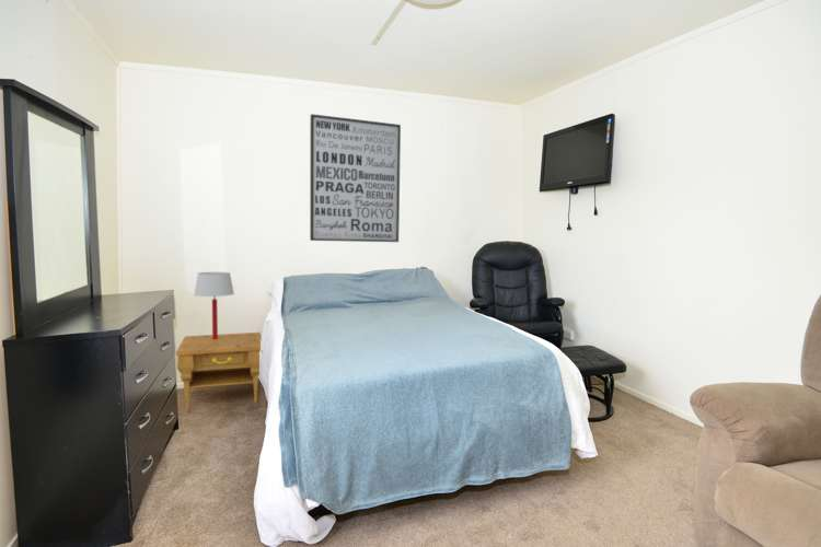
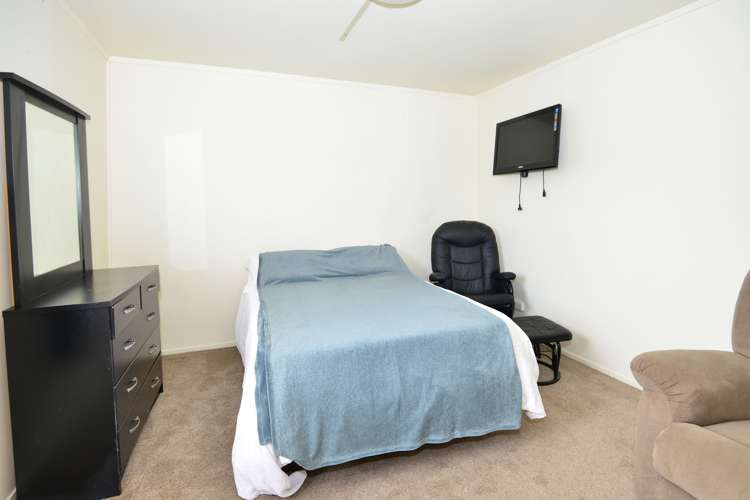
- nightstand (222, 369)
- wall art (356, 181)
- table lamp (215, 305)
